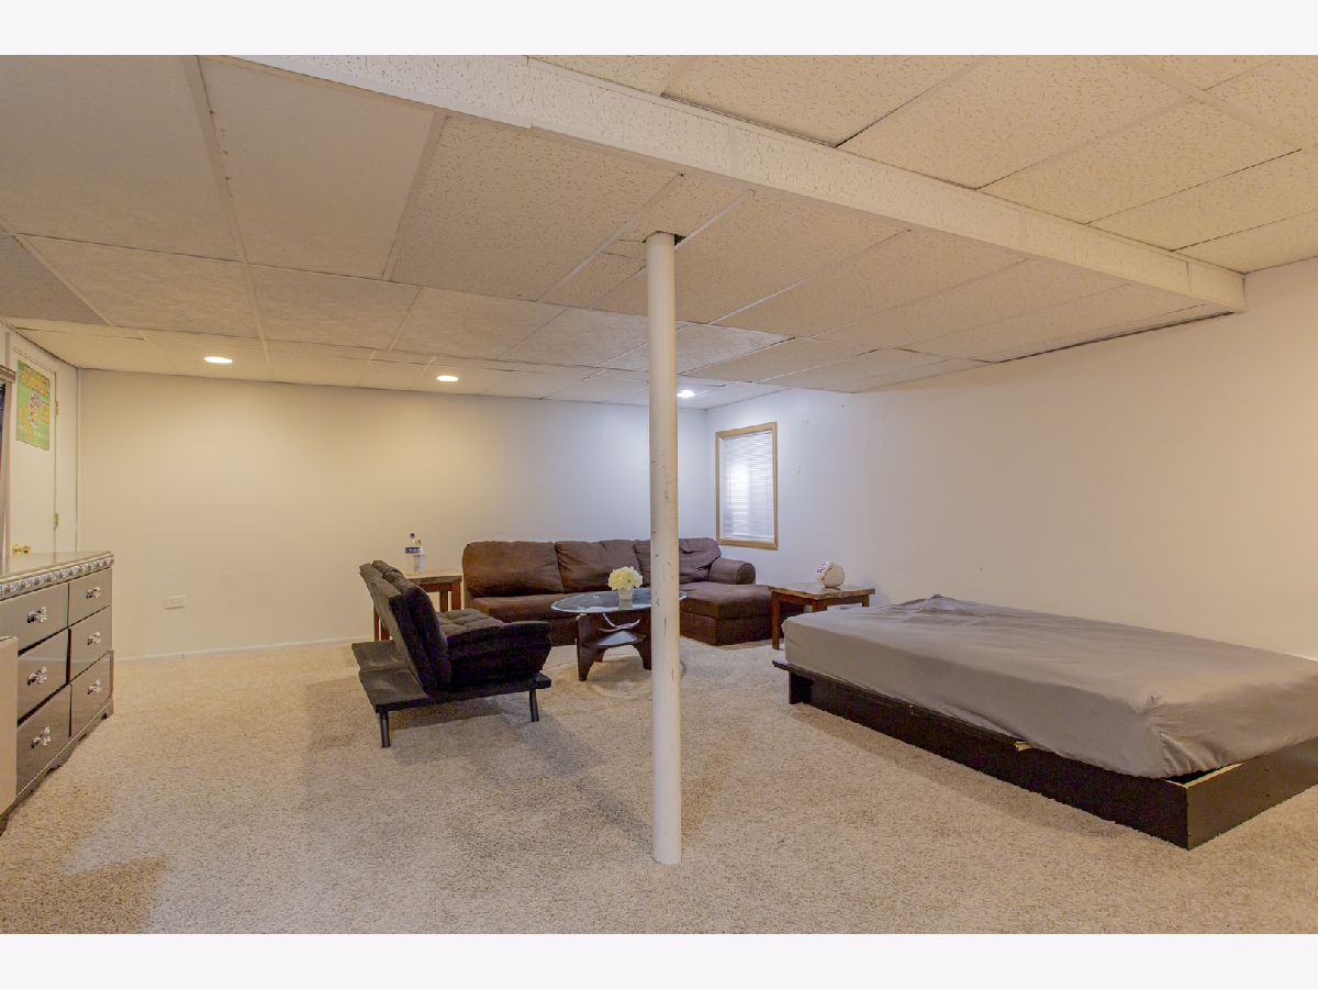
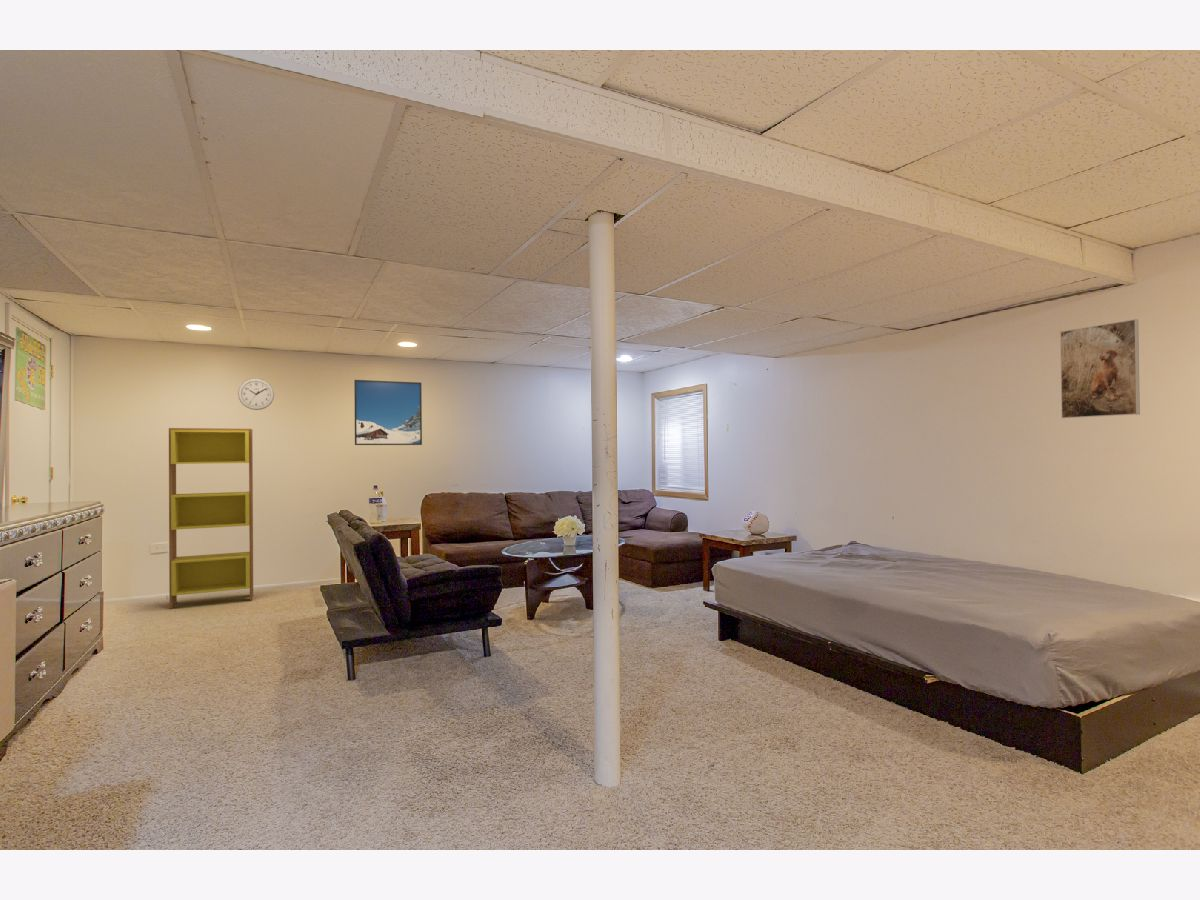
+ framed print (388, 413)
+ wall clock (256, 394)
+ bookcase (212, 515)
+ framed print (1098, 371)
